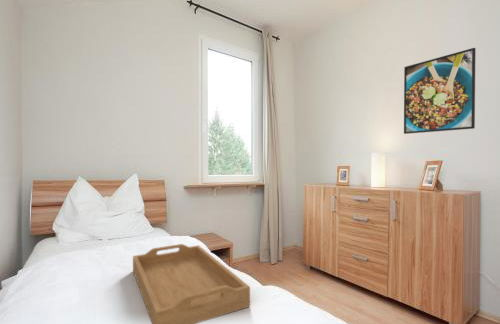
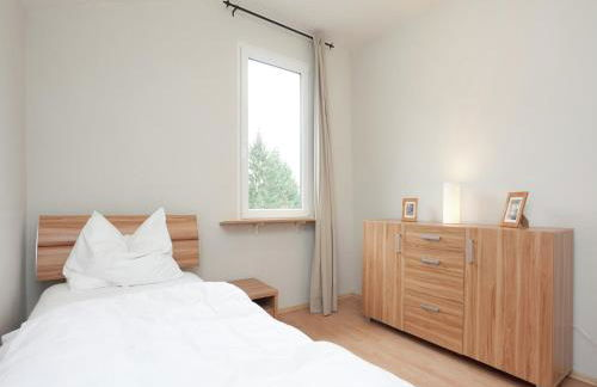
- serving tray (183, 275)
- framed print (436, 94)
